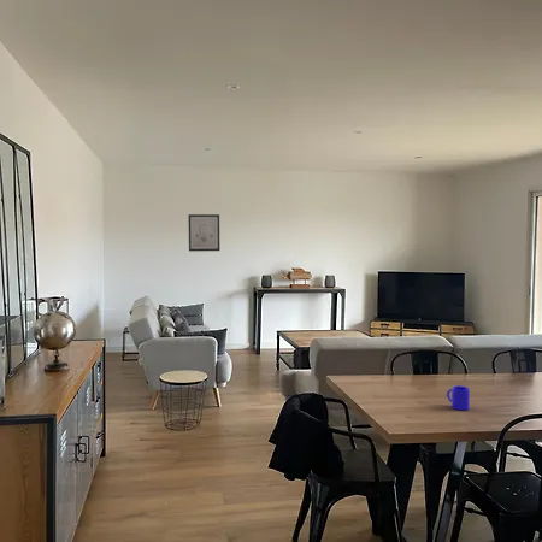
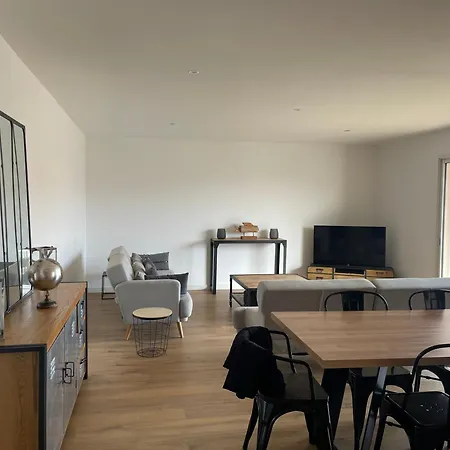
- mug (456, 396)
- wall art (204, 232)
